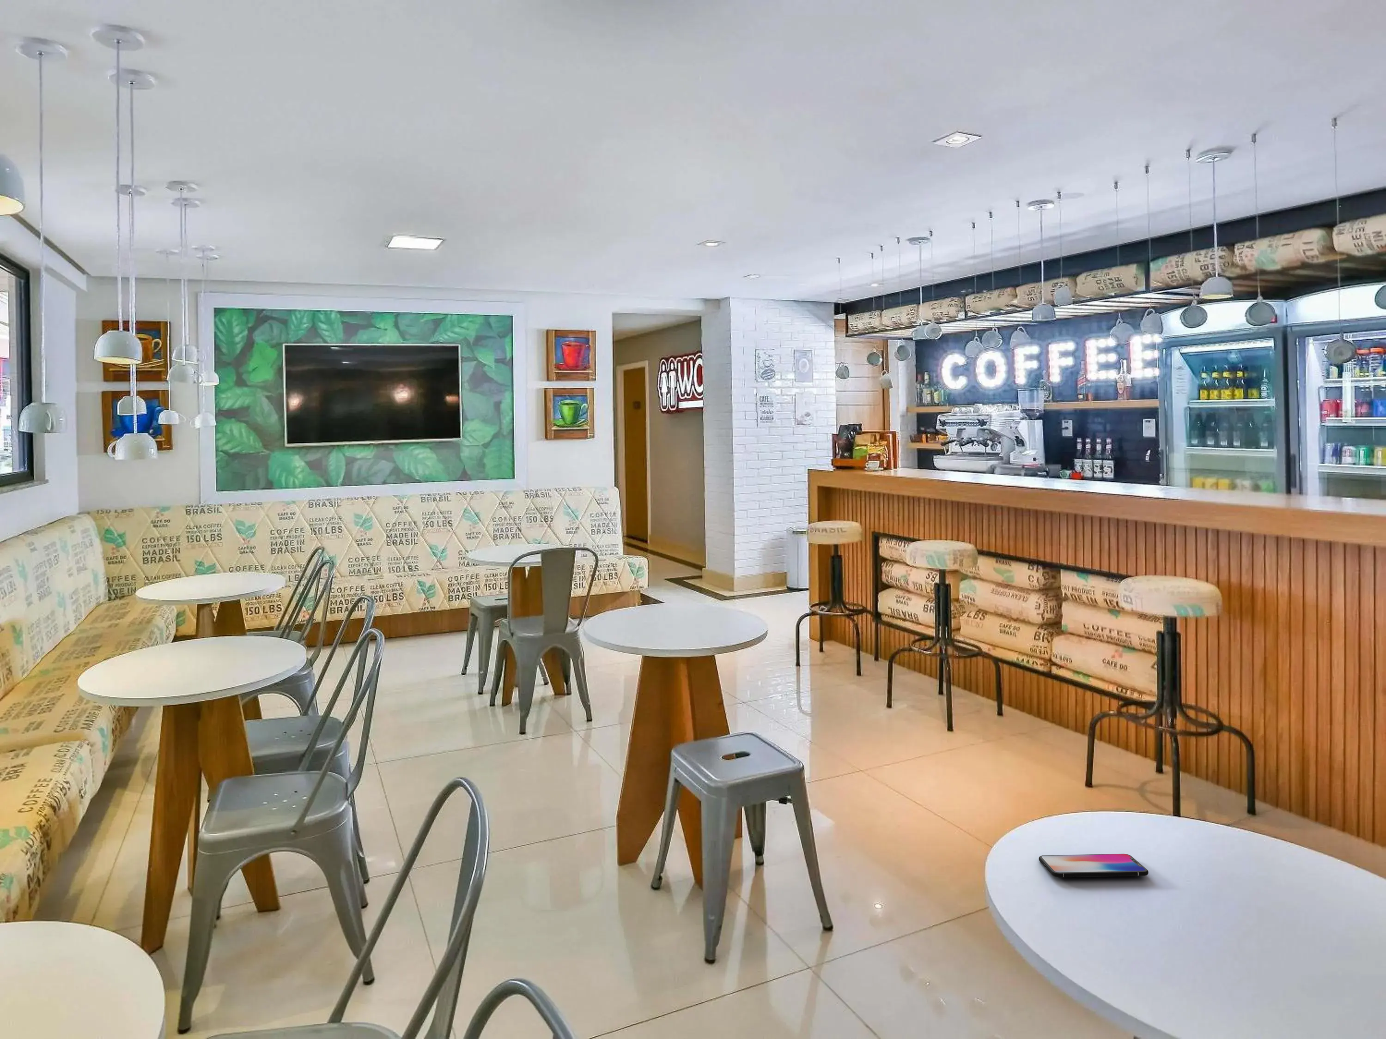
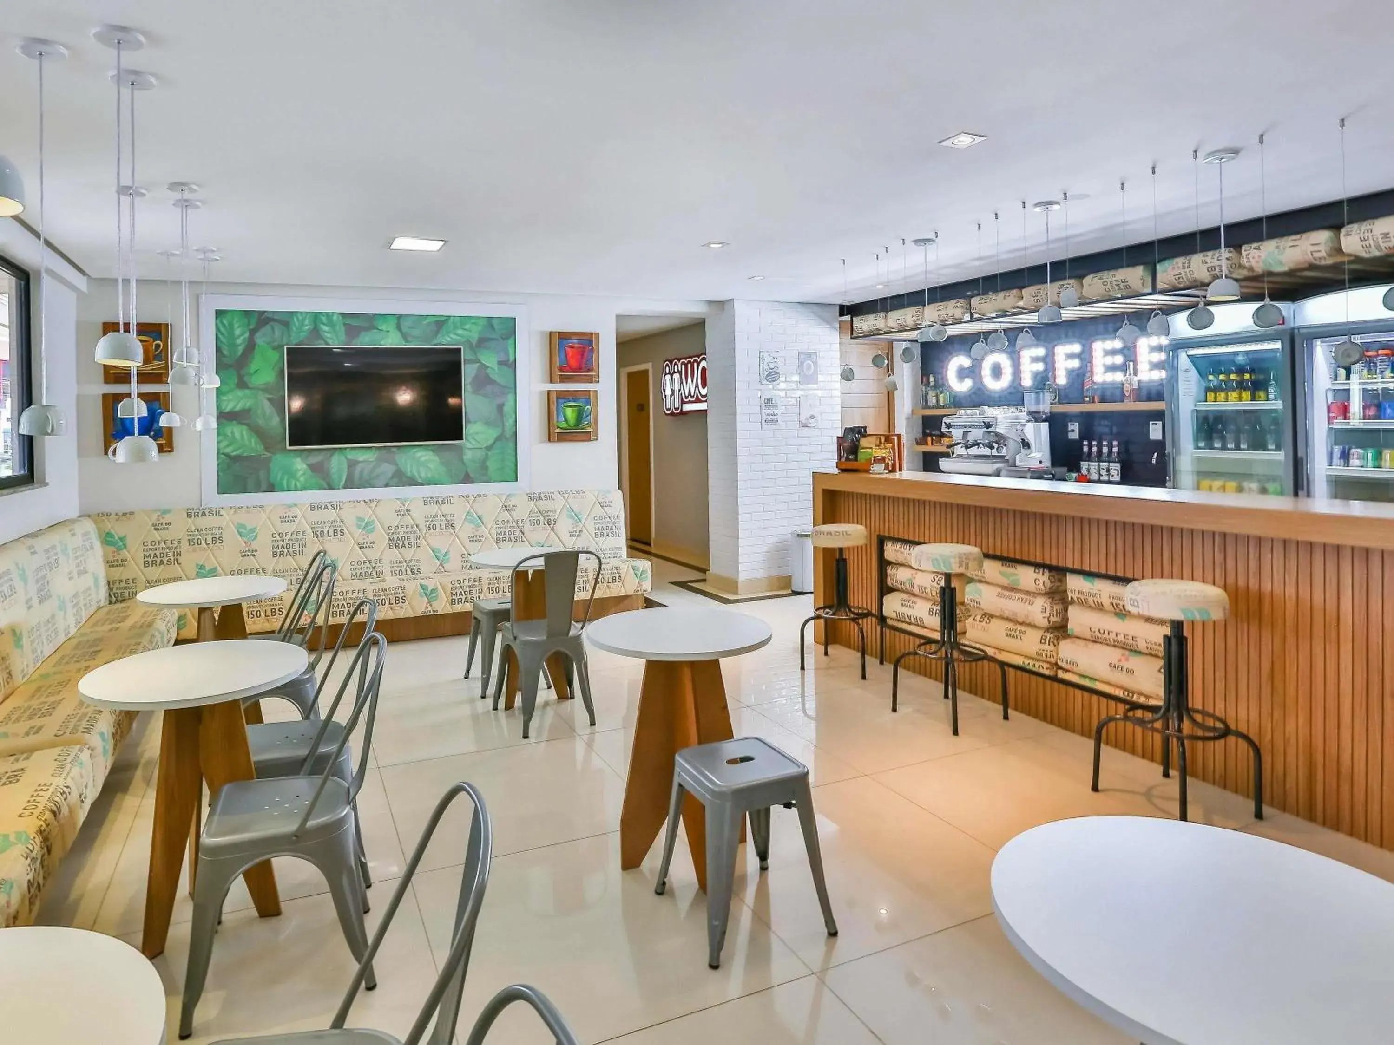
- smartphone (1092, 864)
